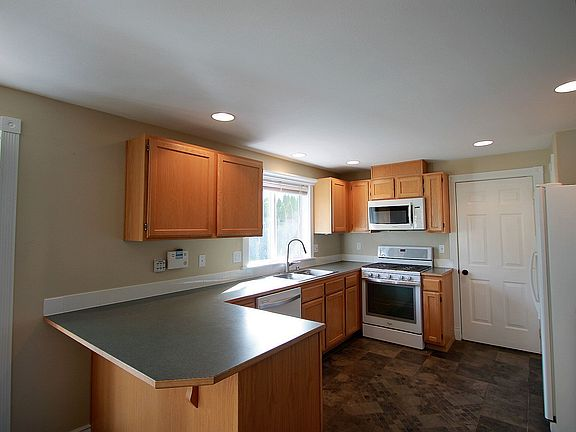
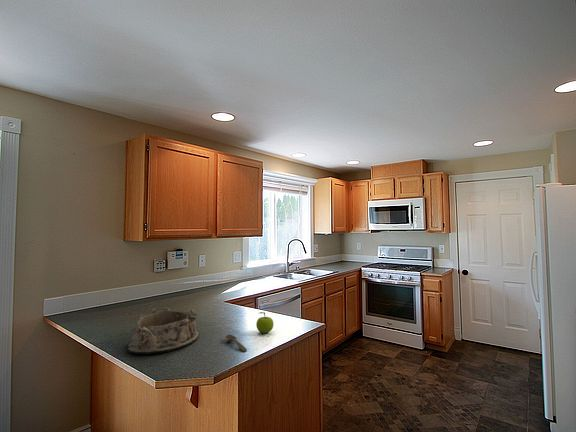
+ spoon (236, 342)
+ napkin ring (165, 327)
+ fruit (263, 321)
